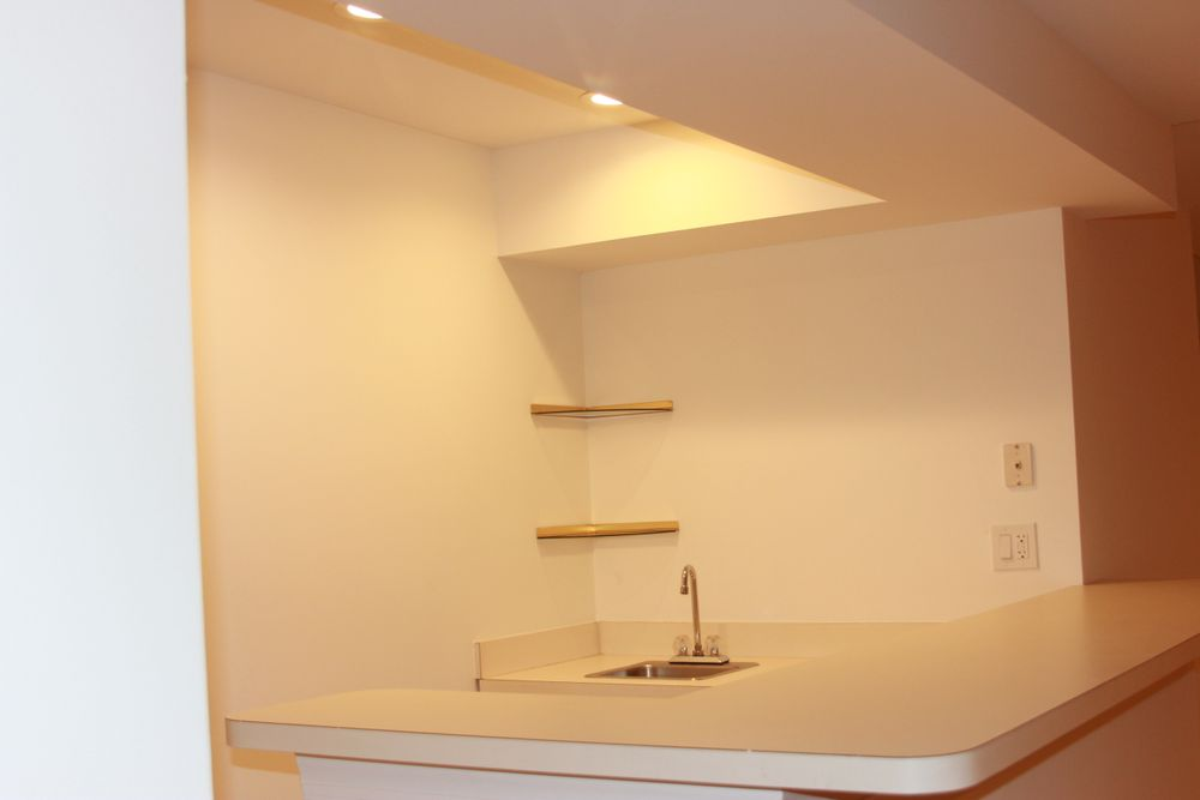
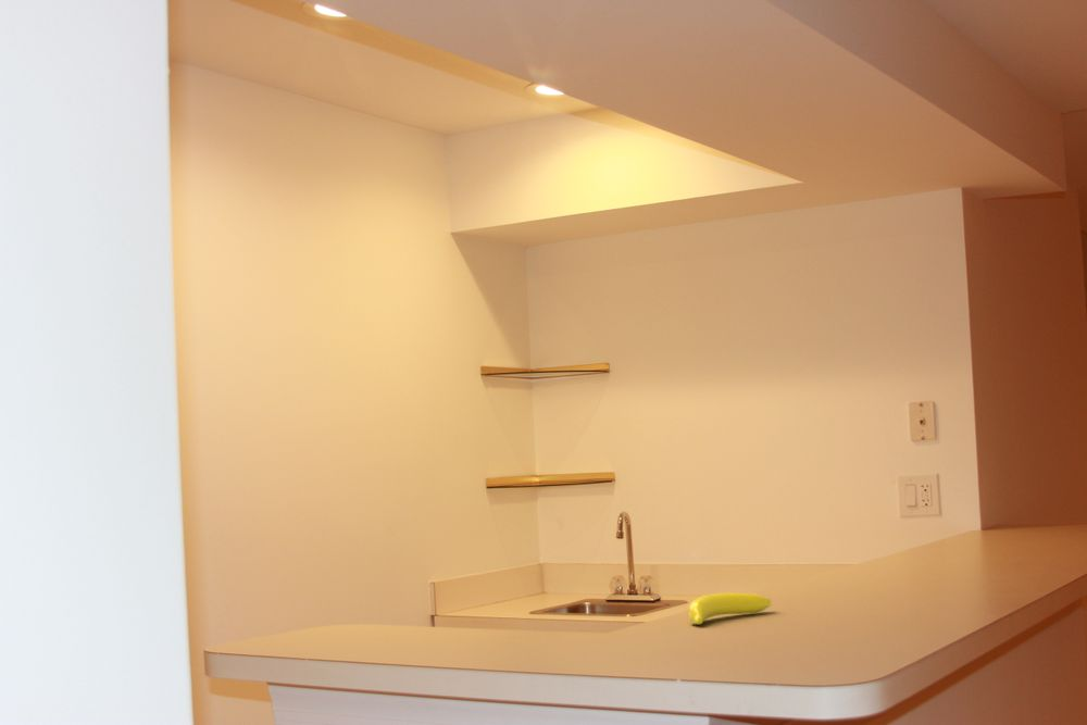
+ banana (730, 605)
